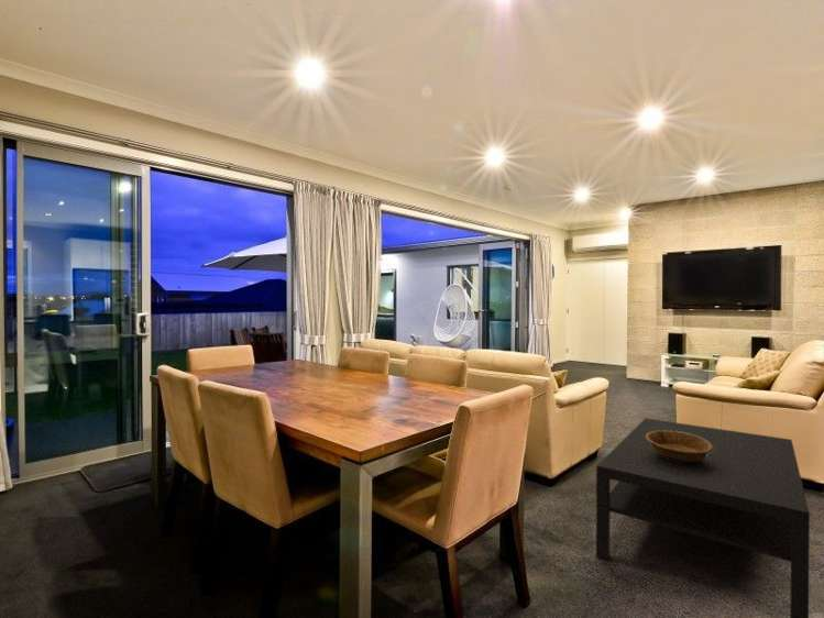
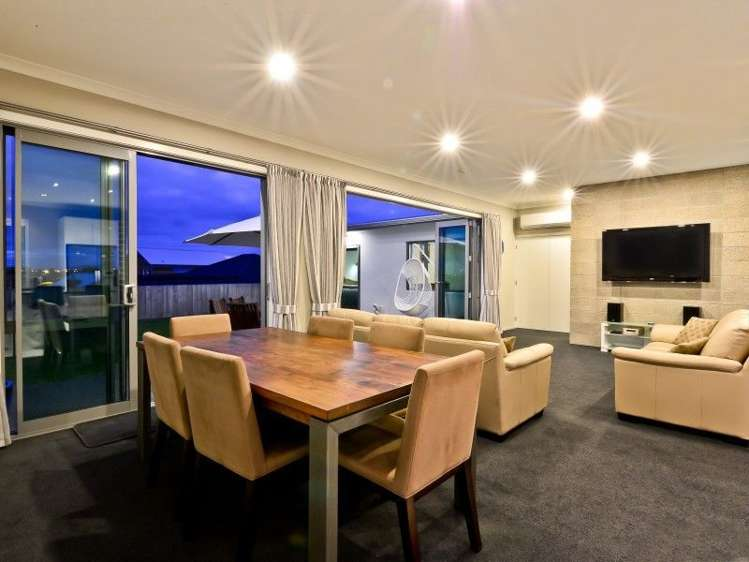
- coffee table (702, 492)
- decorative bowl (678, 448)
